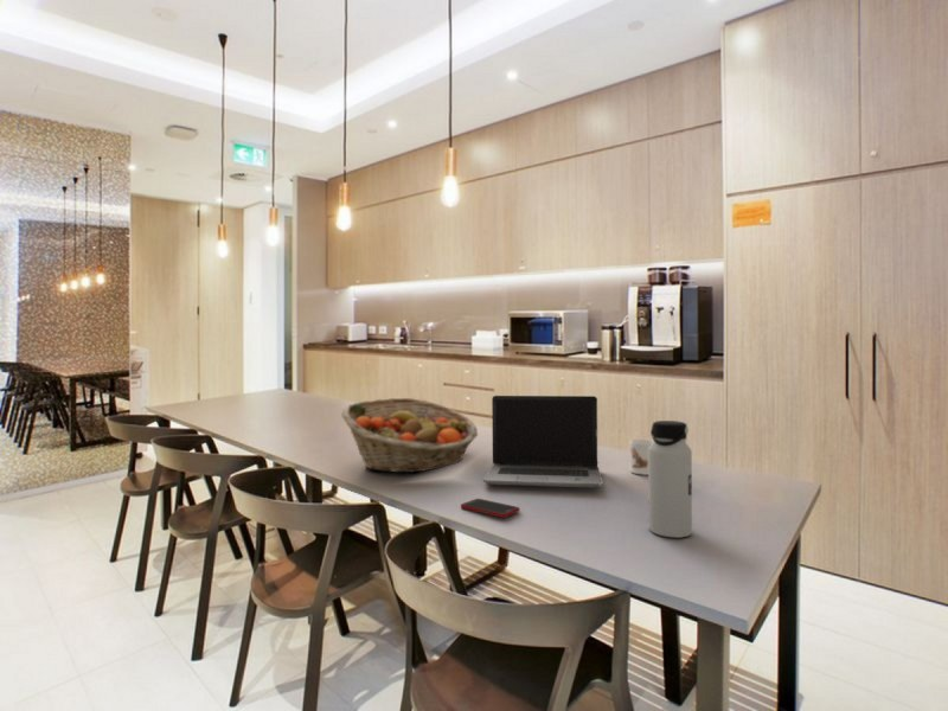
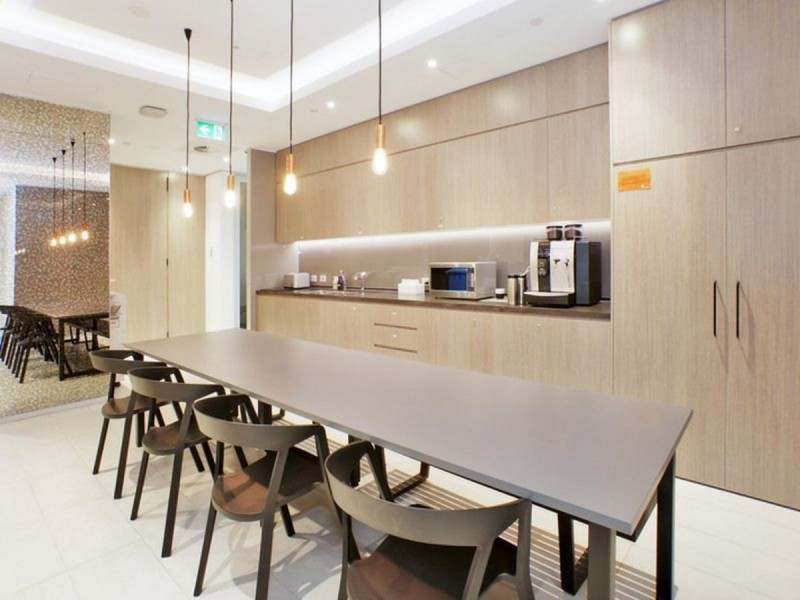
- laptop computer (543, 438)
- cell phone (489, 507)
- water bottle (670, 476)
- mug (647, 456)
- fruit basket (411, 431)
